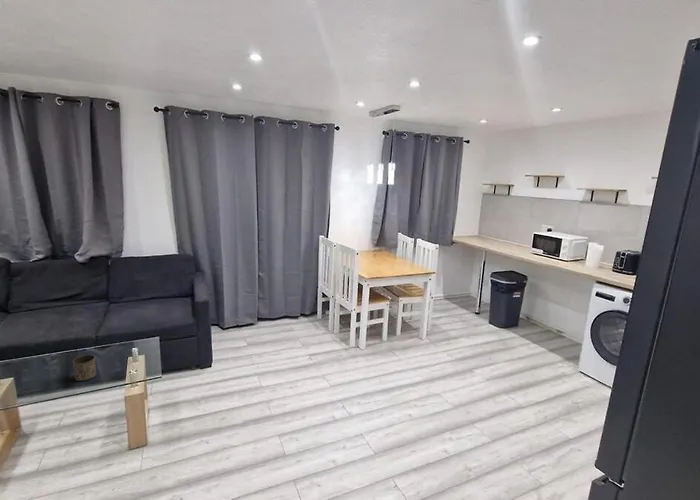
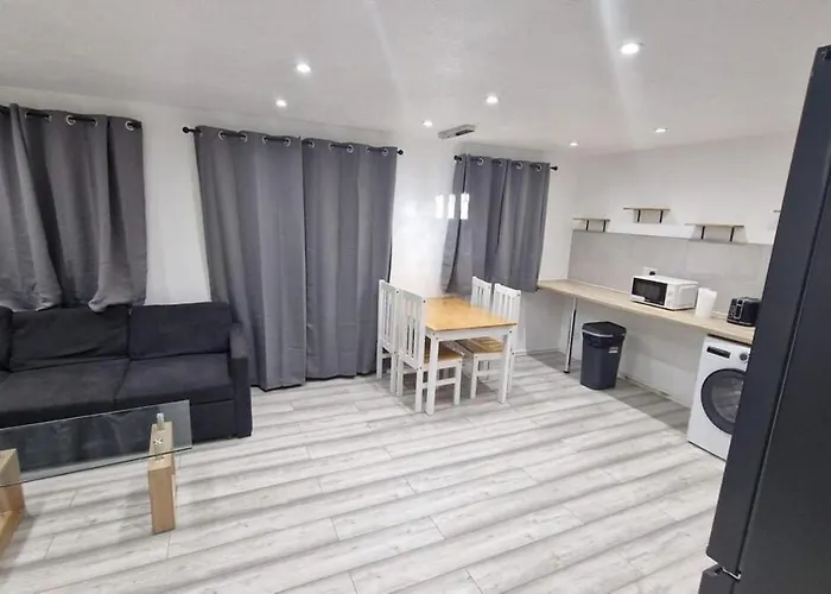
- cup (84, 368)
